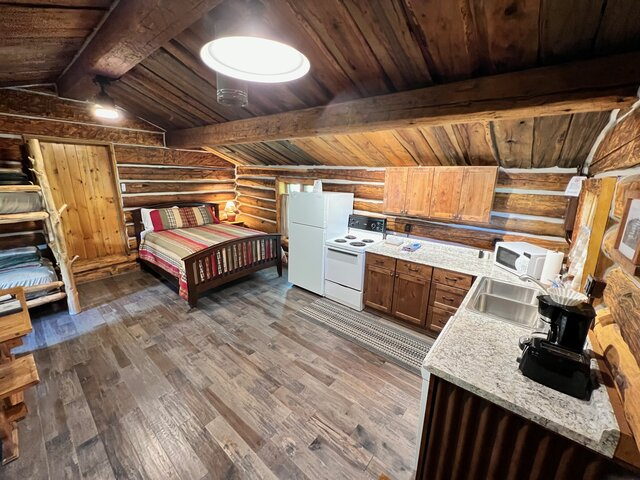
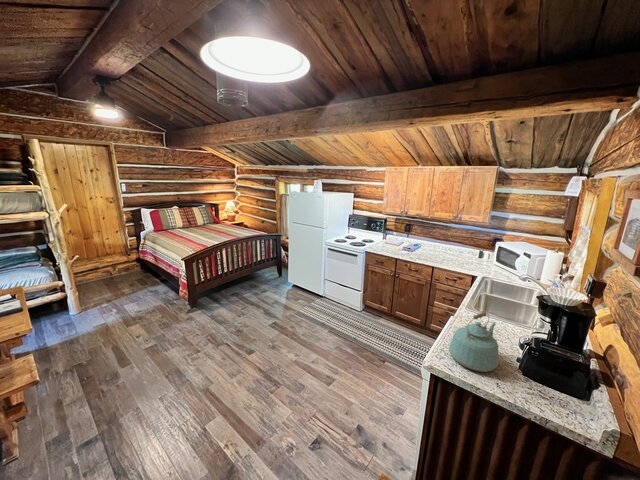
+ kettle (478, 335)
